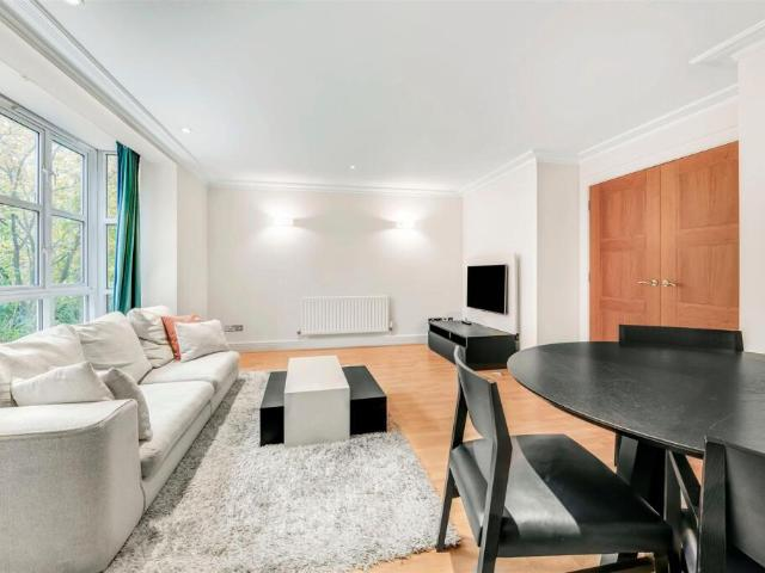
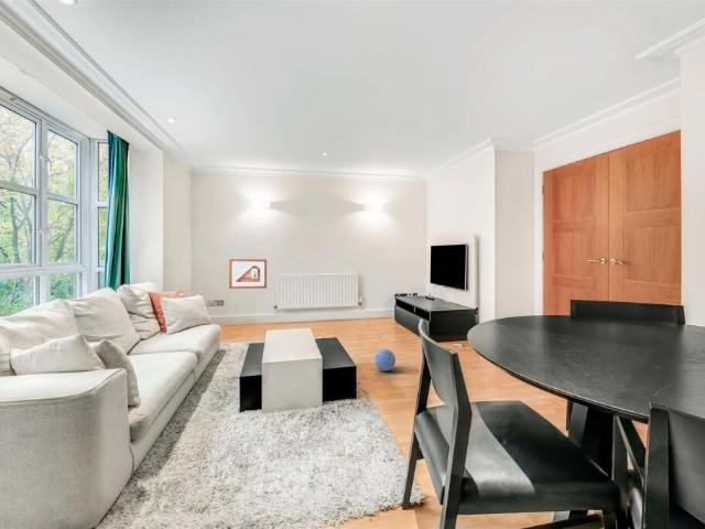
+ picture frame (248, 273)
+ ball (384, 359)
